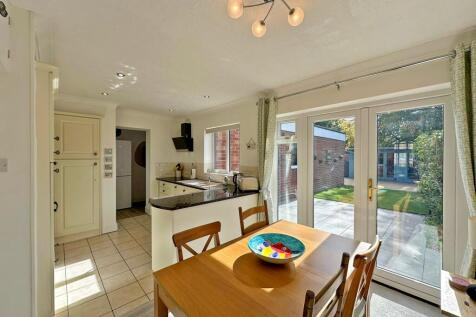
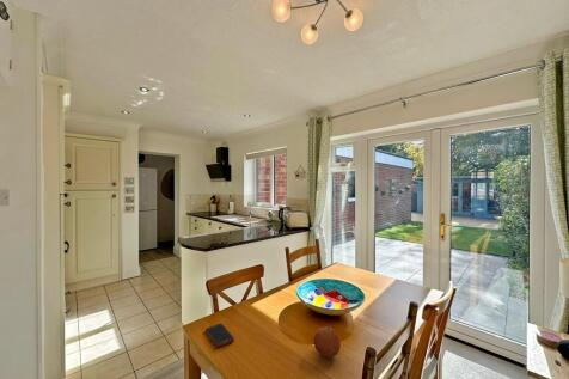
+ cell phone (219, 334)
+ fruit (326, 341)
